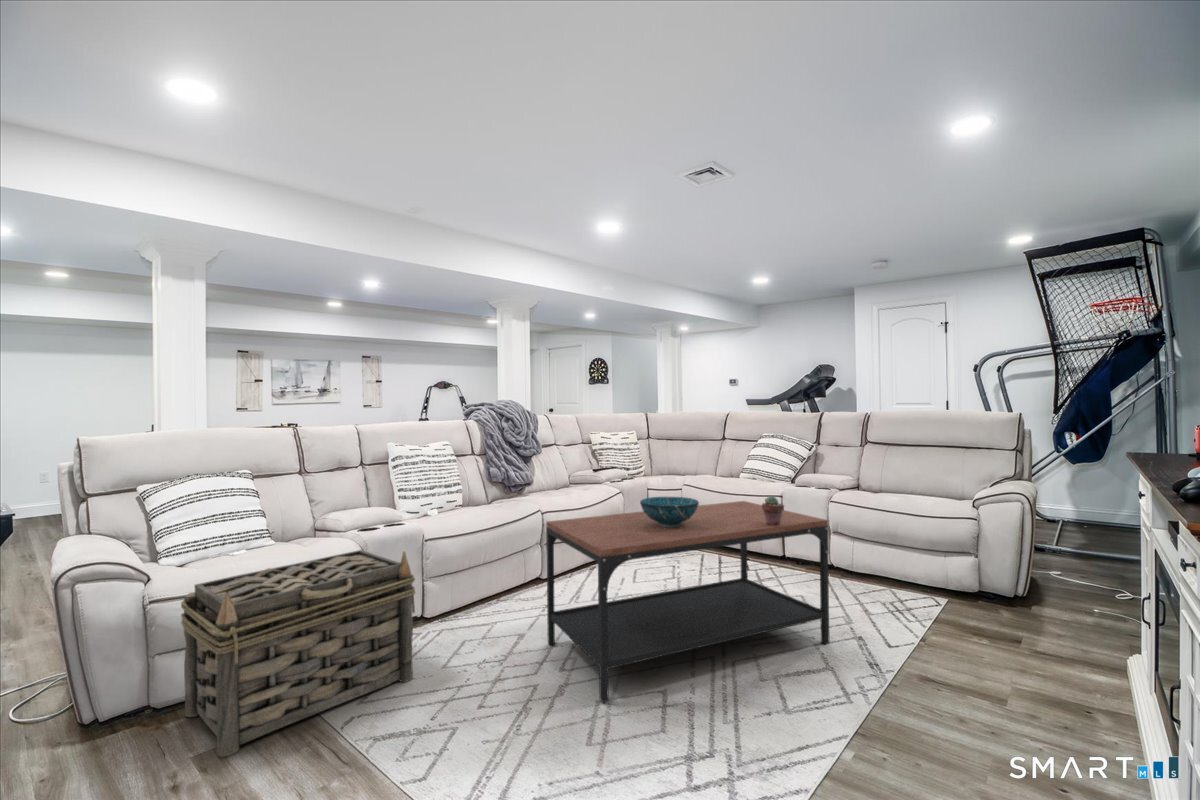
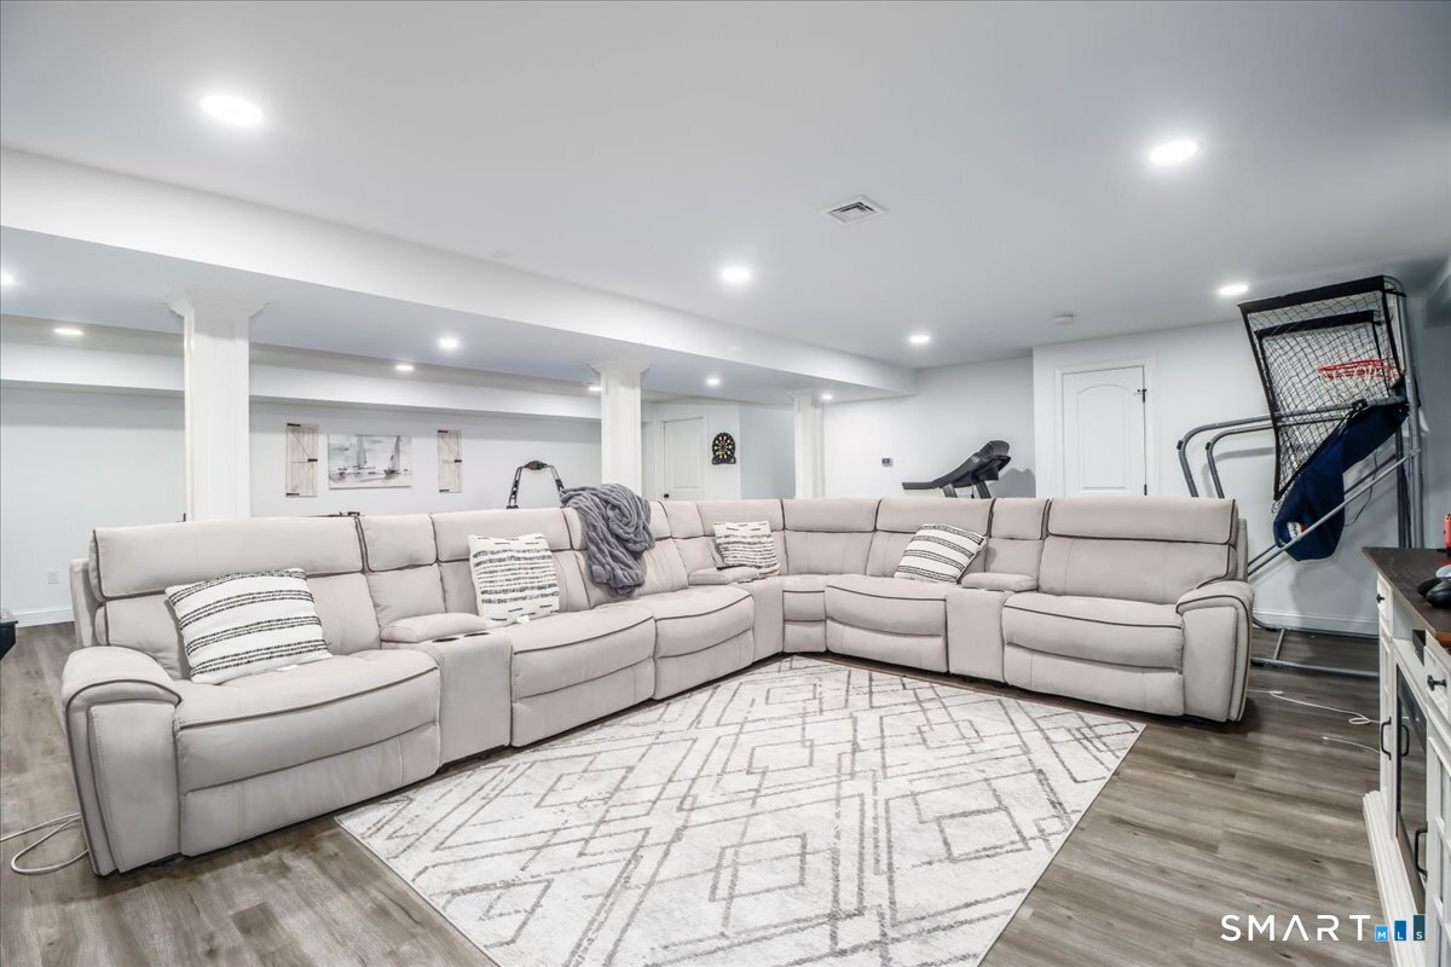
- coffee table (688, 587)
- basket (308, 628)
- potted succulent (772, 509)
- decorative bowl (669, 512)
